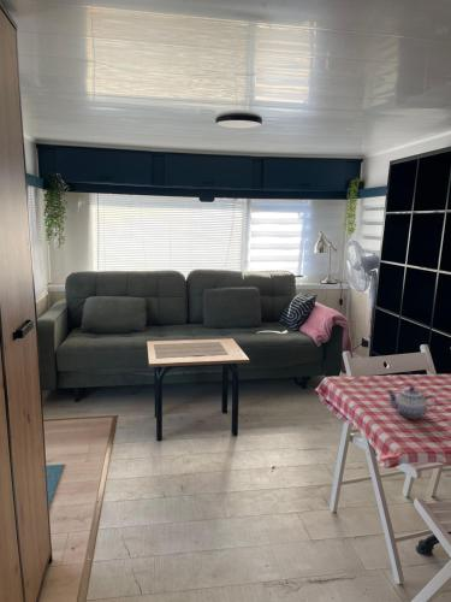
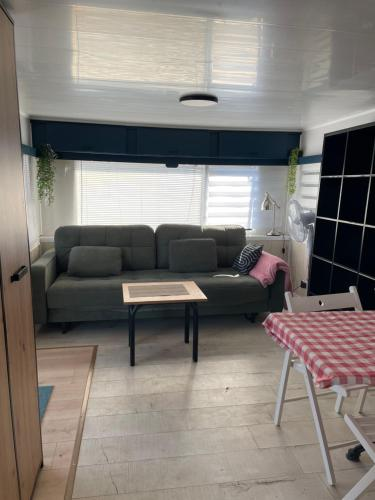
- teapot (410, 400)
